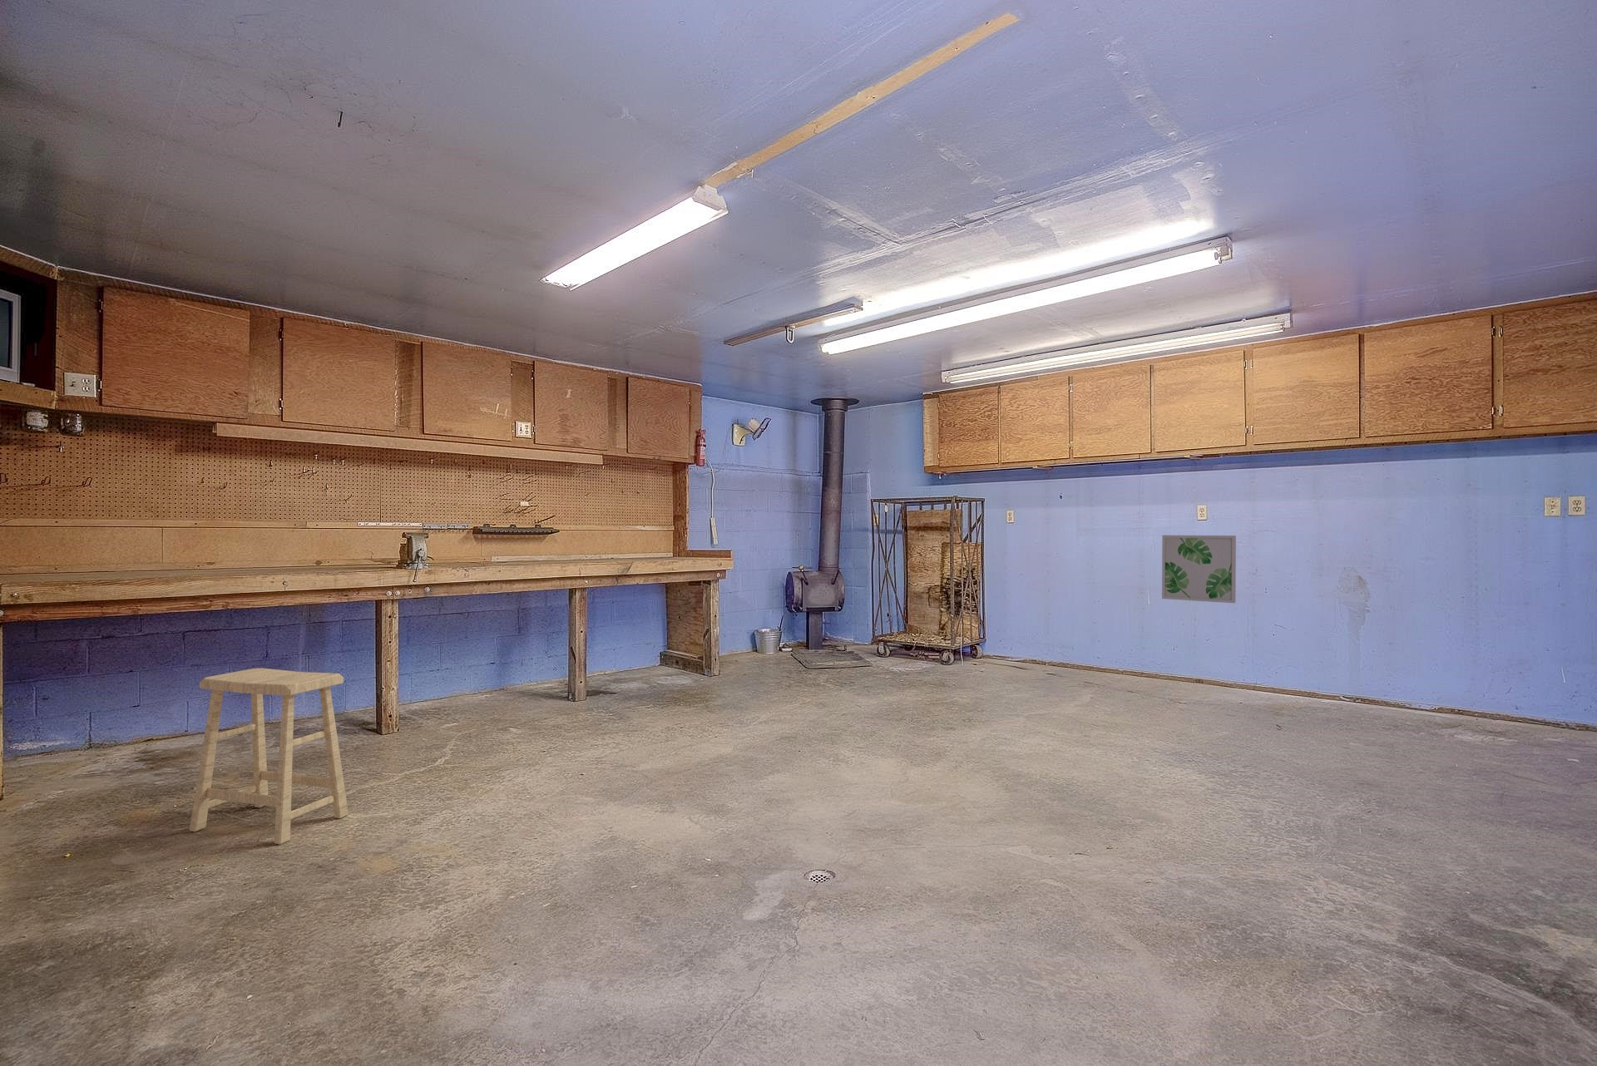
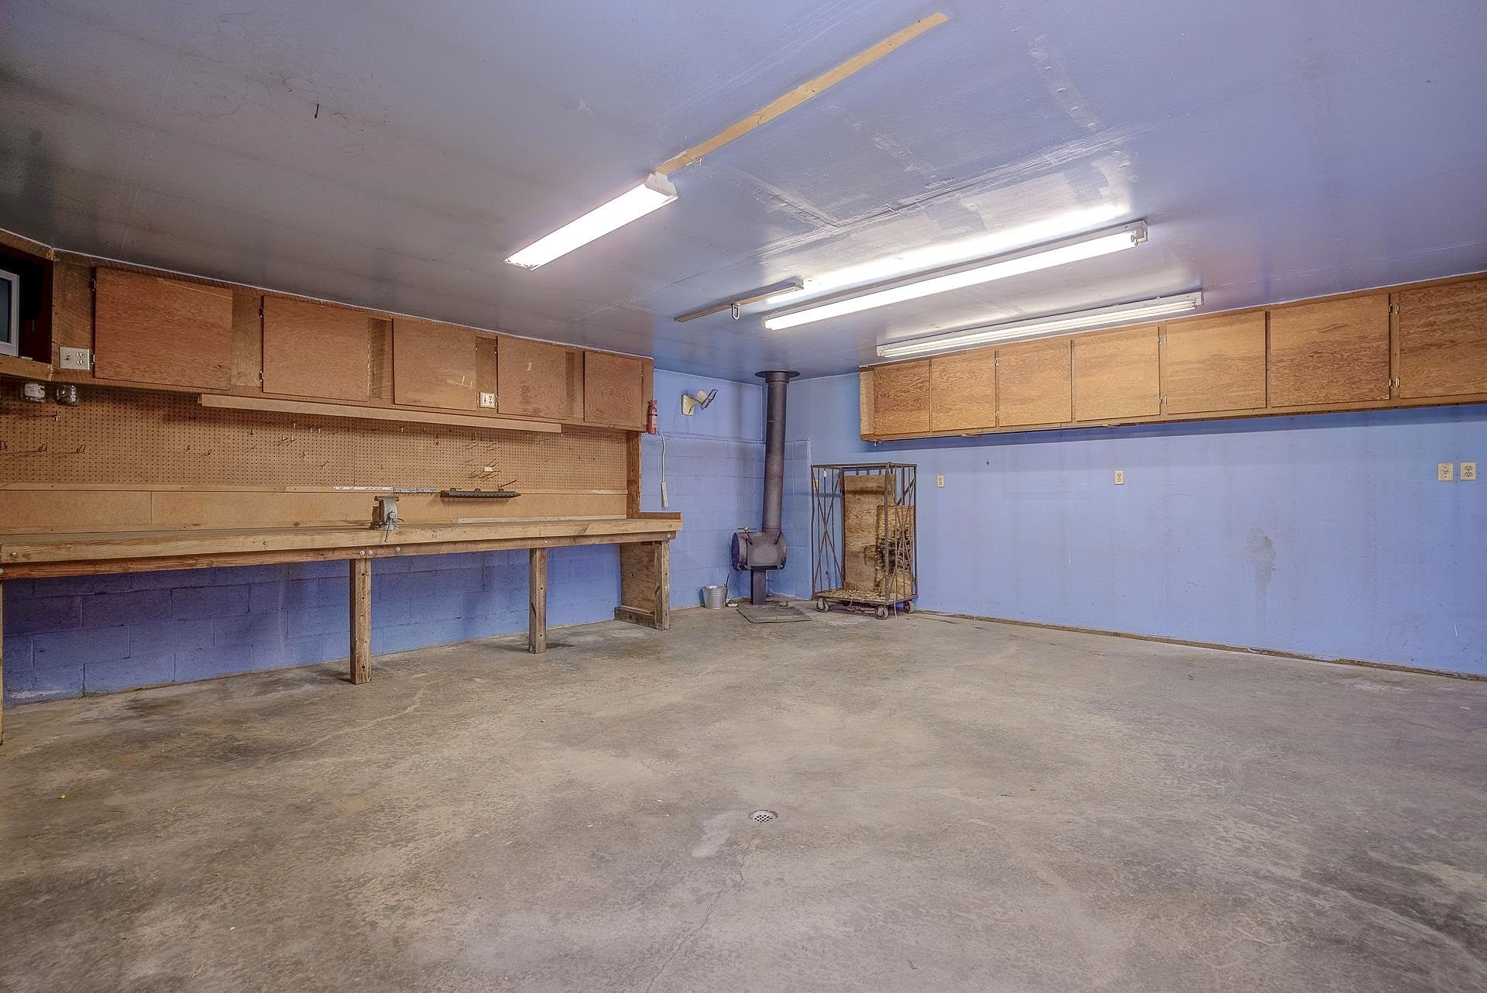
- wall art (1197, 568)
- stool (265, 750)
